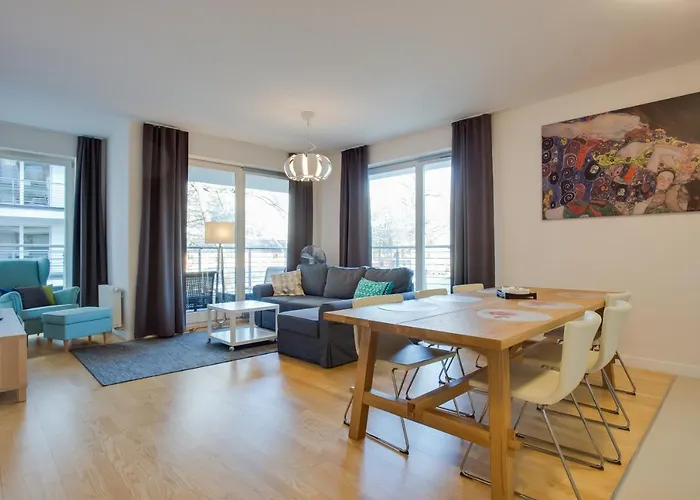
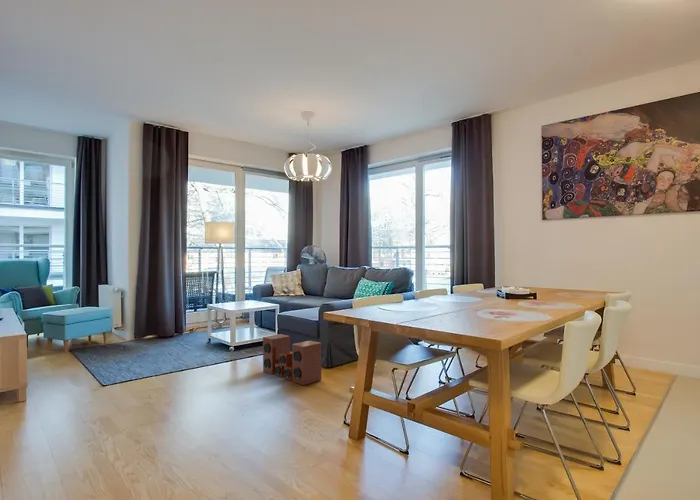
+ speaker (290, 357)
